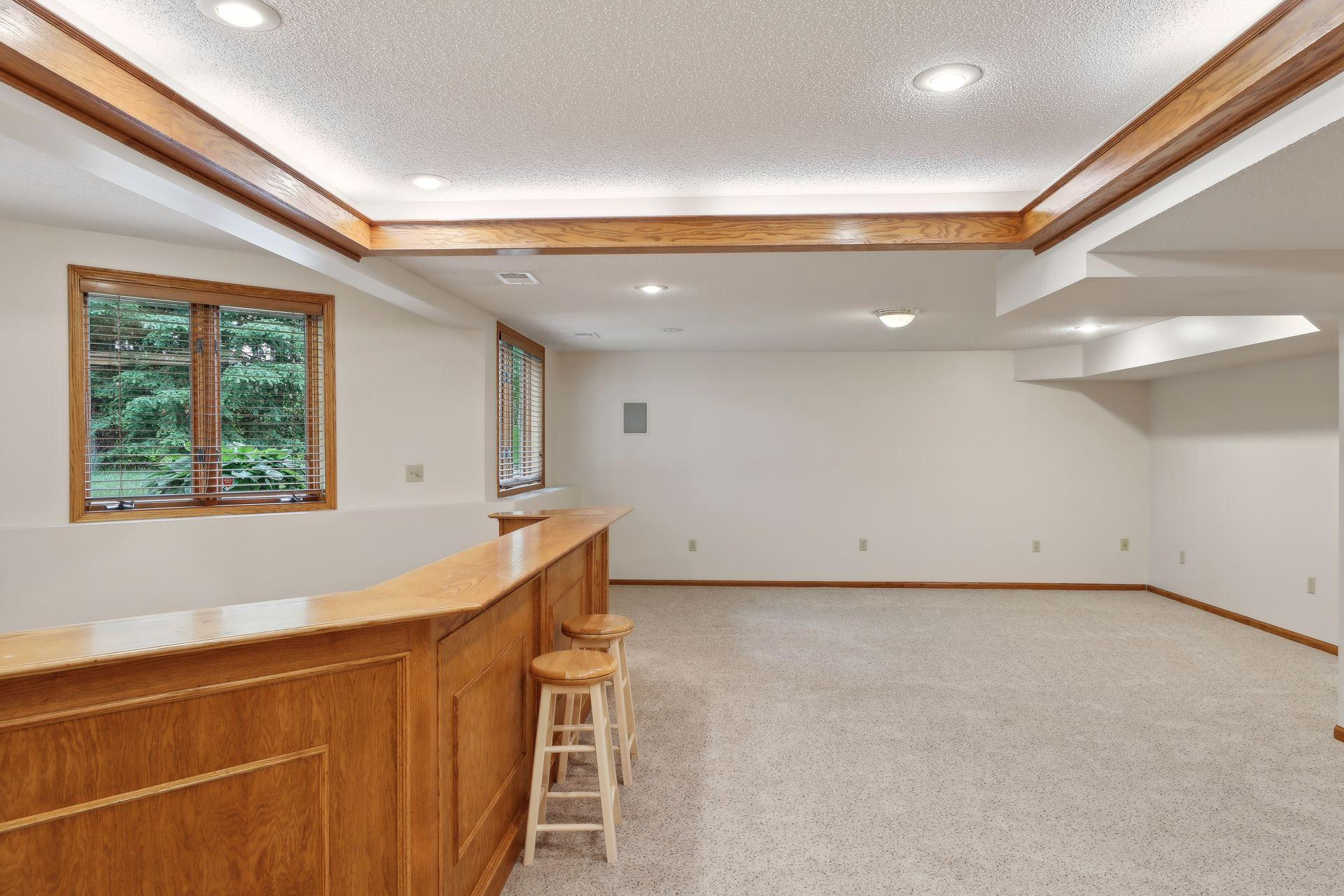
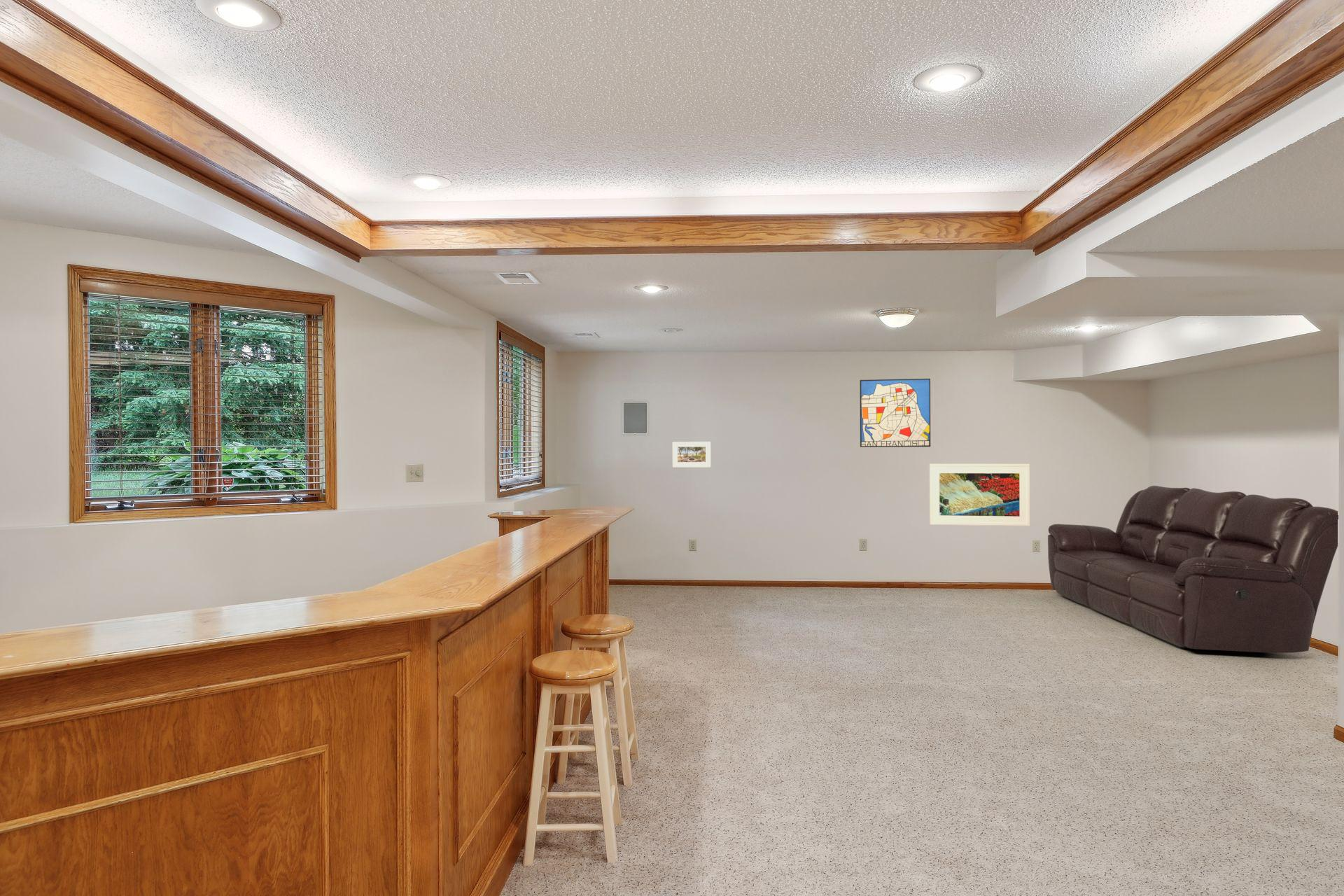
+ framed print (979, 494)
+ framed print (691, 454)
+ sofa (1167, 554)
+ wall art (895, 413)
